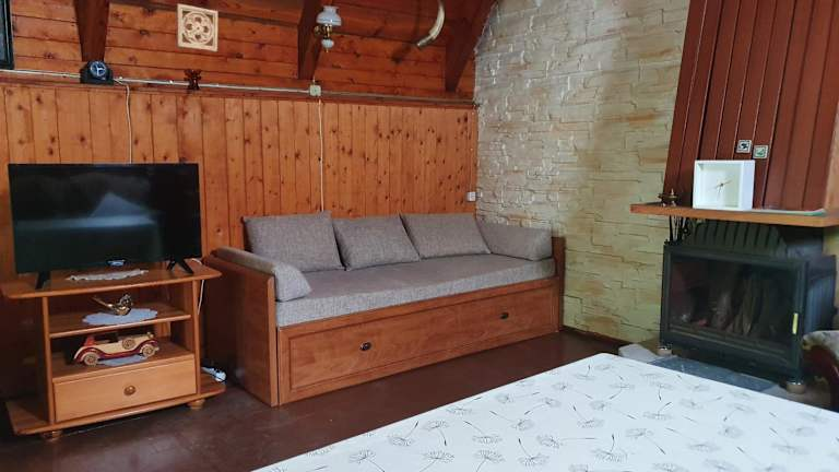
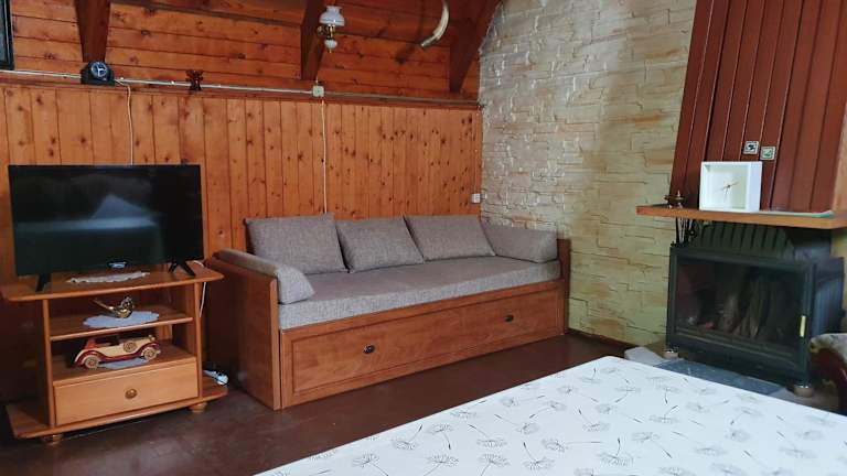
- wall ornament (197, 28)
